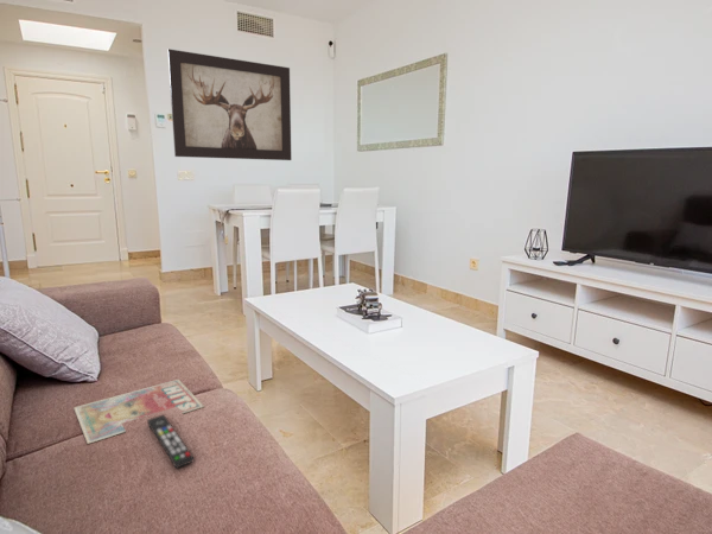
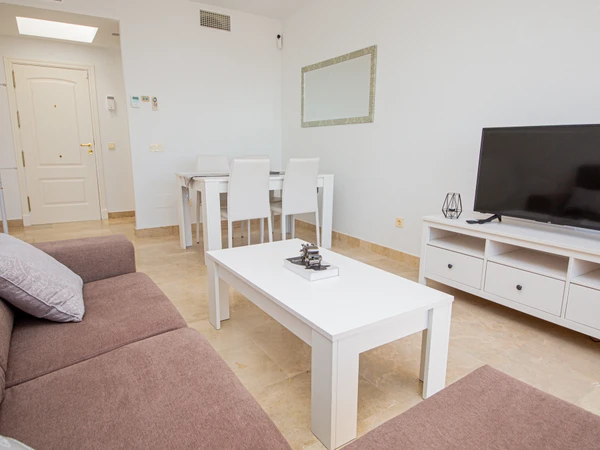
- magazine (139, 407)
- wall art (235, 109)
- remote control (169, 438)
